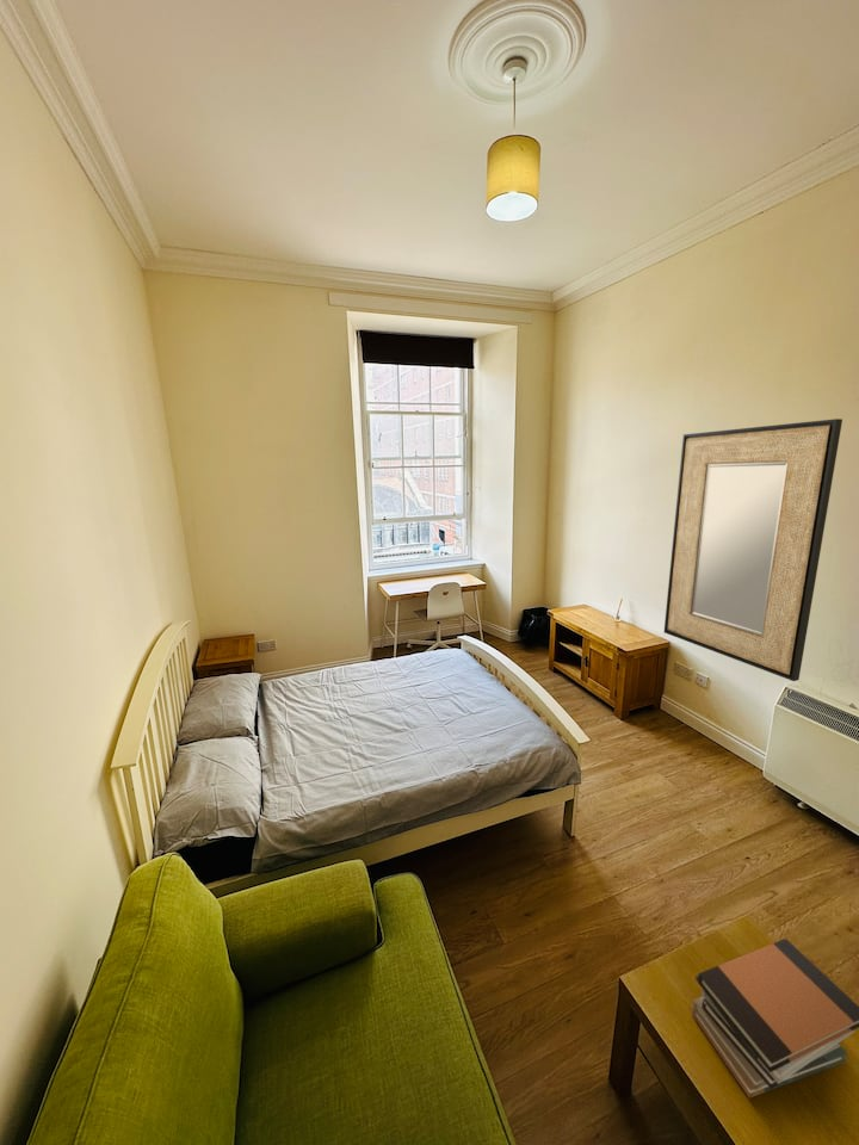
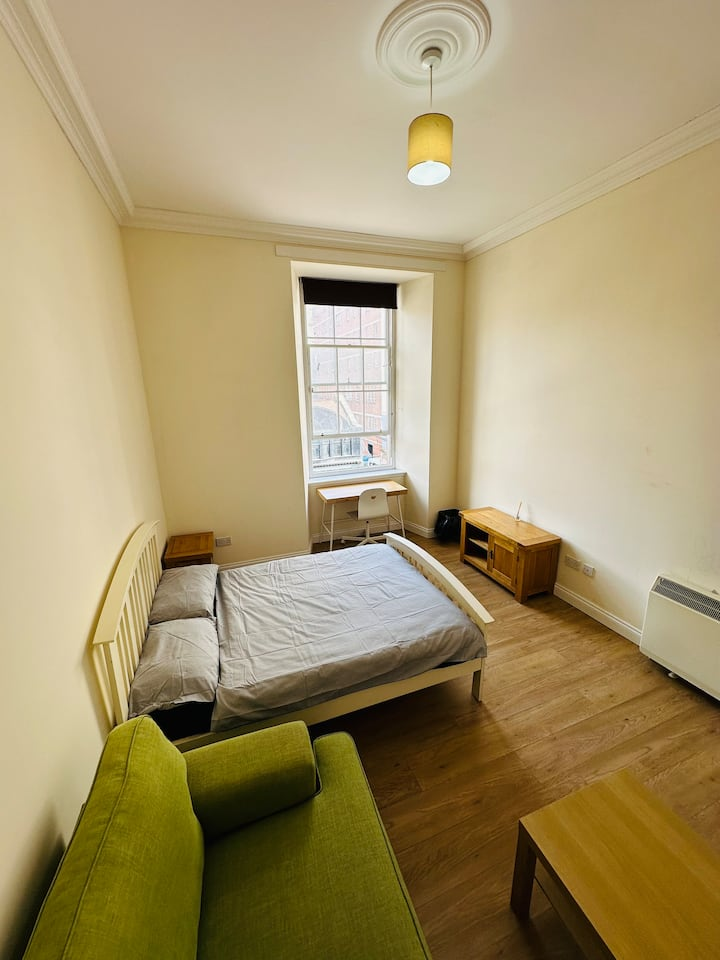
- home mirror (735, 546)
- book stack (773, 1014)
